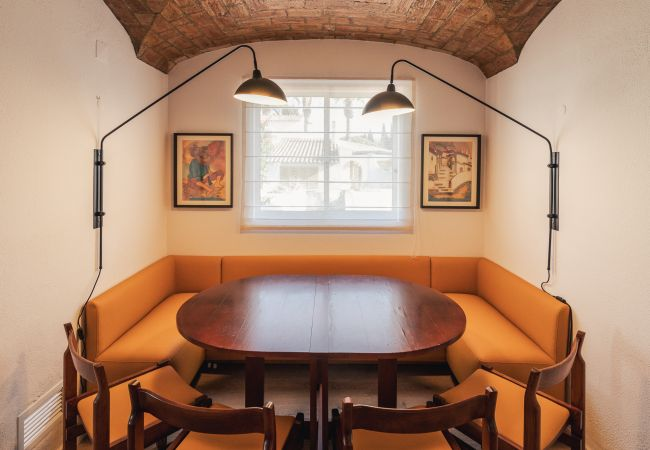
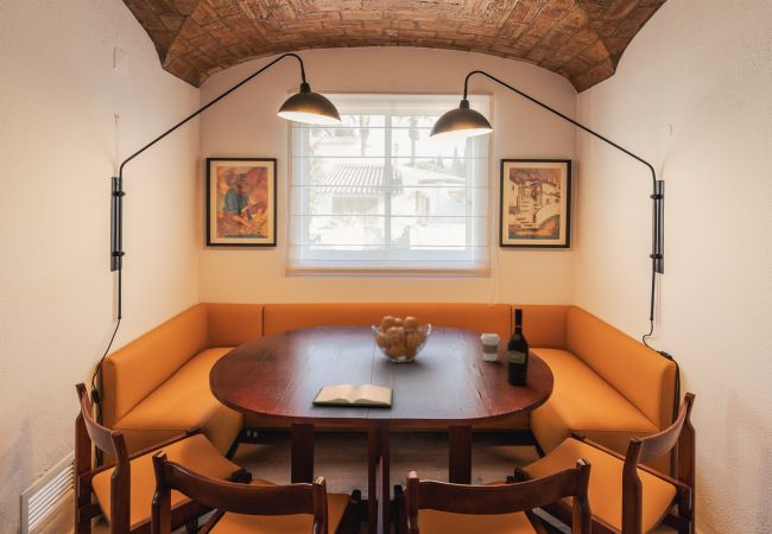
+ fruit basket (400, 337)
+ coffee cup (489, 347)
+ hardback book (354, 394)
+ wine bottle (518, 345)
